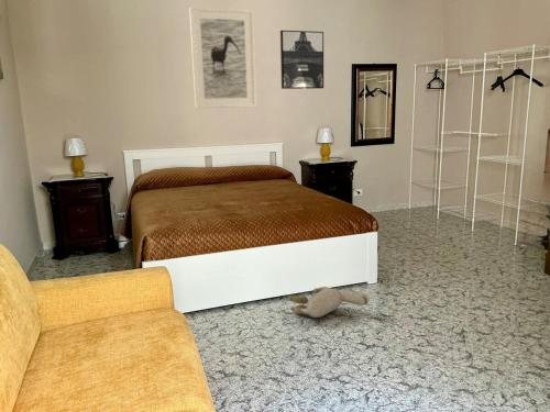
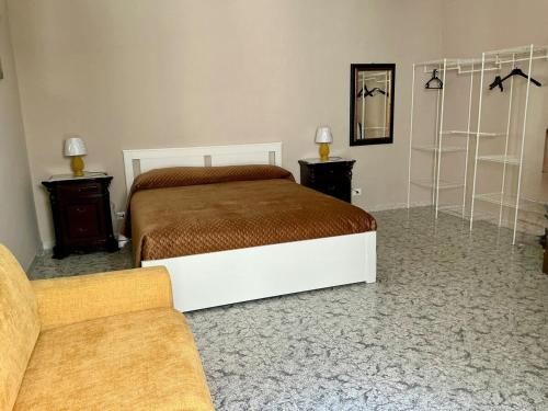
- plush toy (329, 302)
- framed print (223, 59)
- wall art (302, 59)
